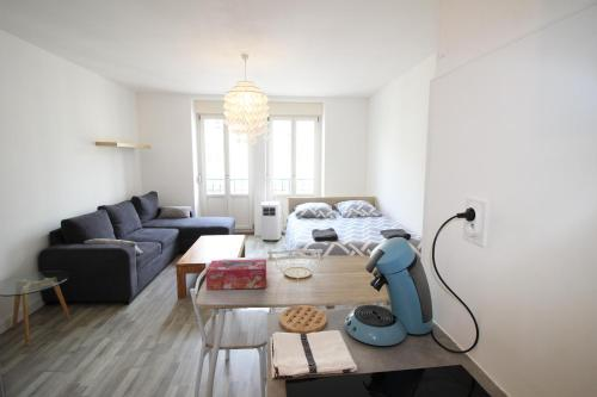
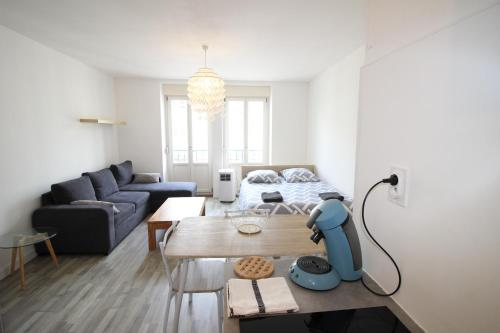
- tissue box (238, 273)
